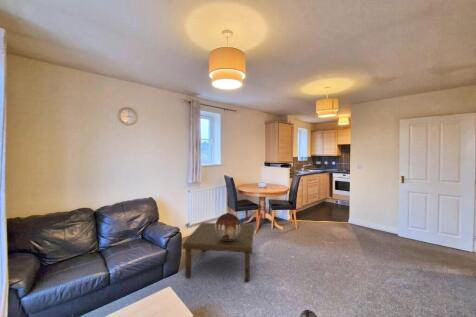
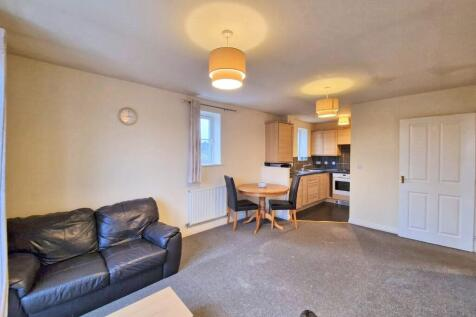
- coffee table (222, 248)
- decorative sphere (228, 226)
